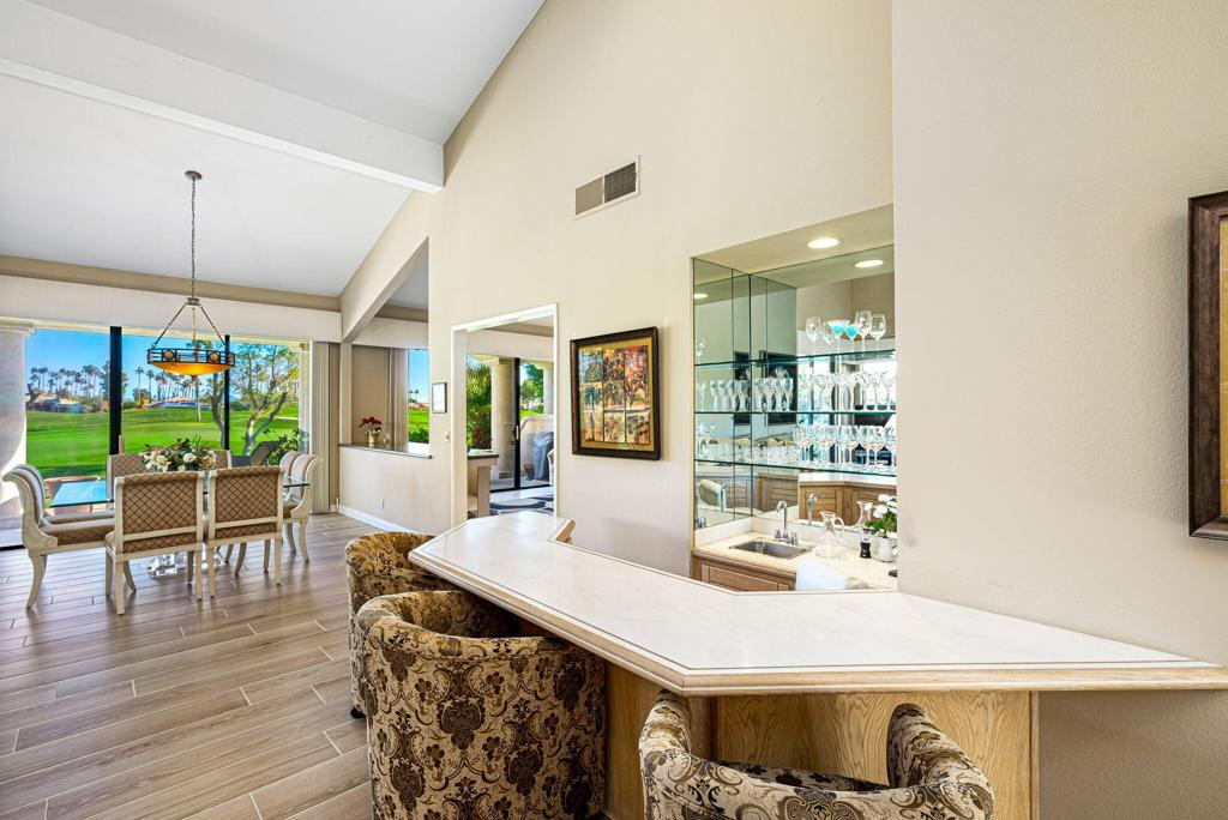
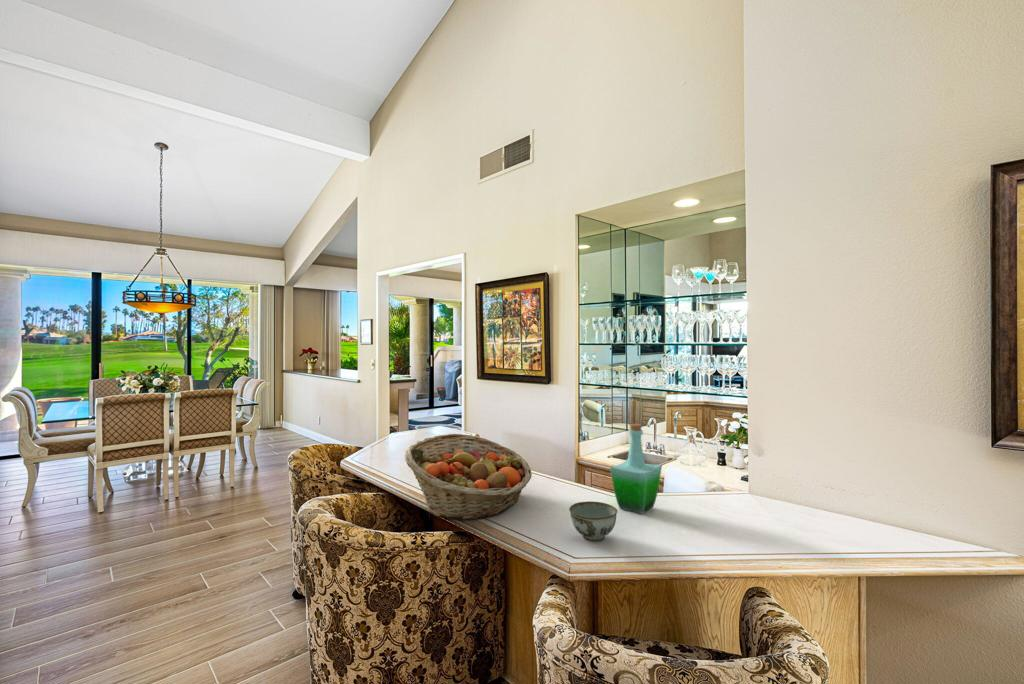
+ bowl (593, 523)
+ bottle (636, 466)
+ fruit basket (470, 472)
